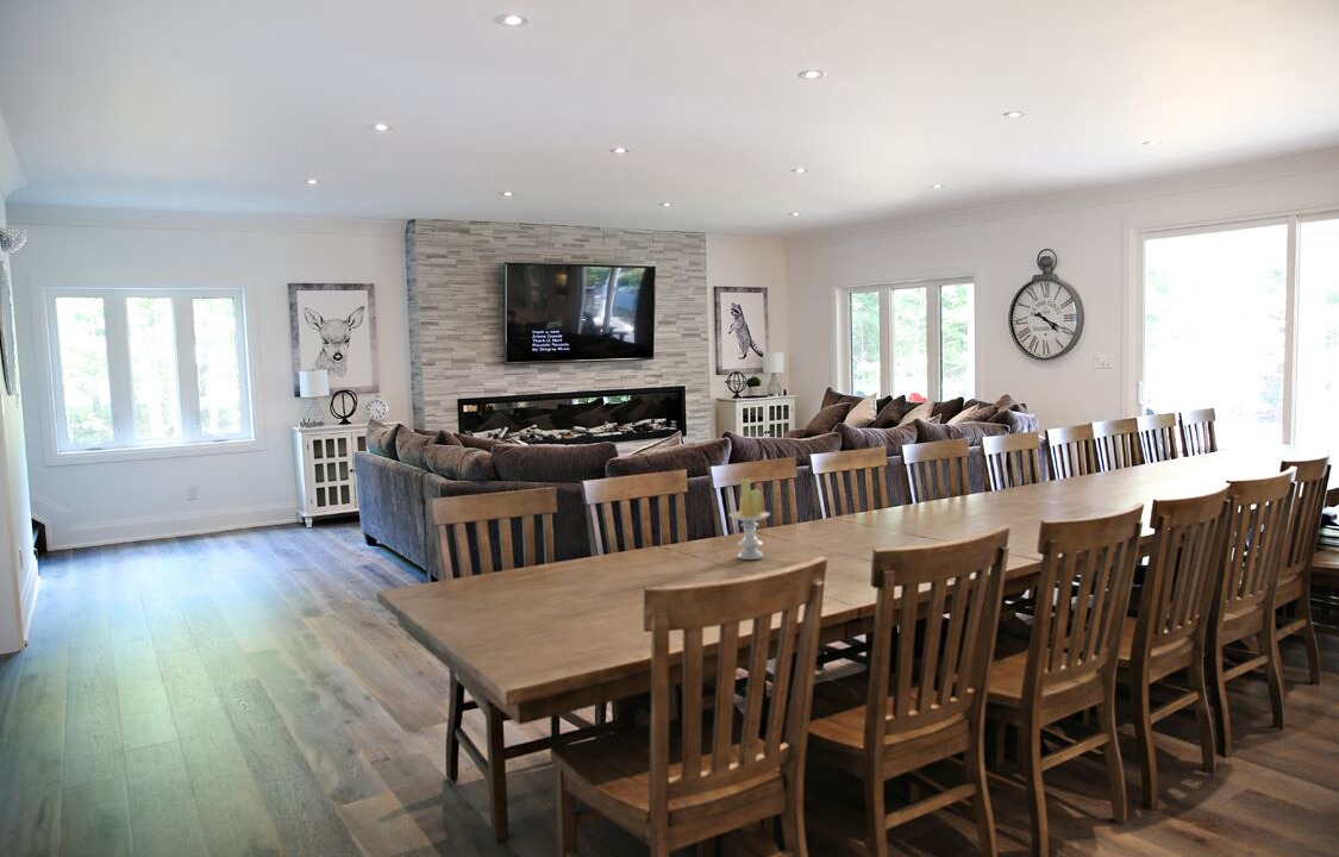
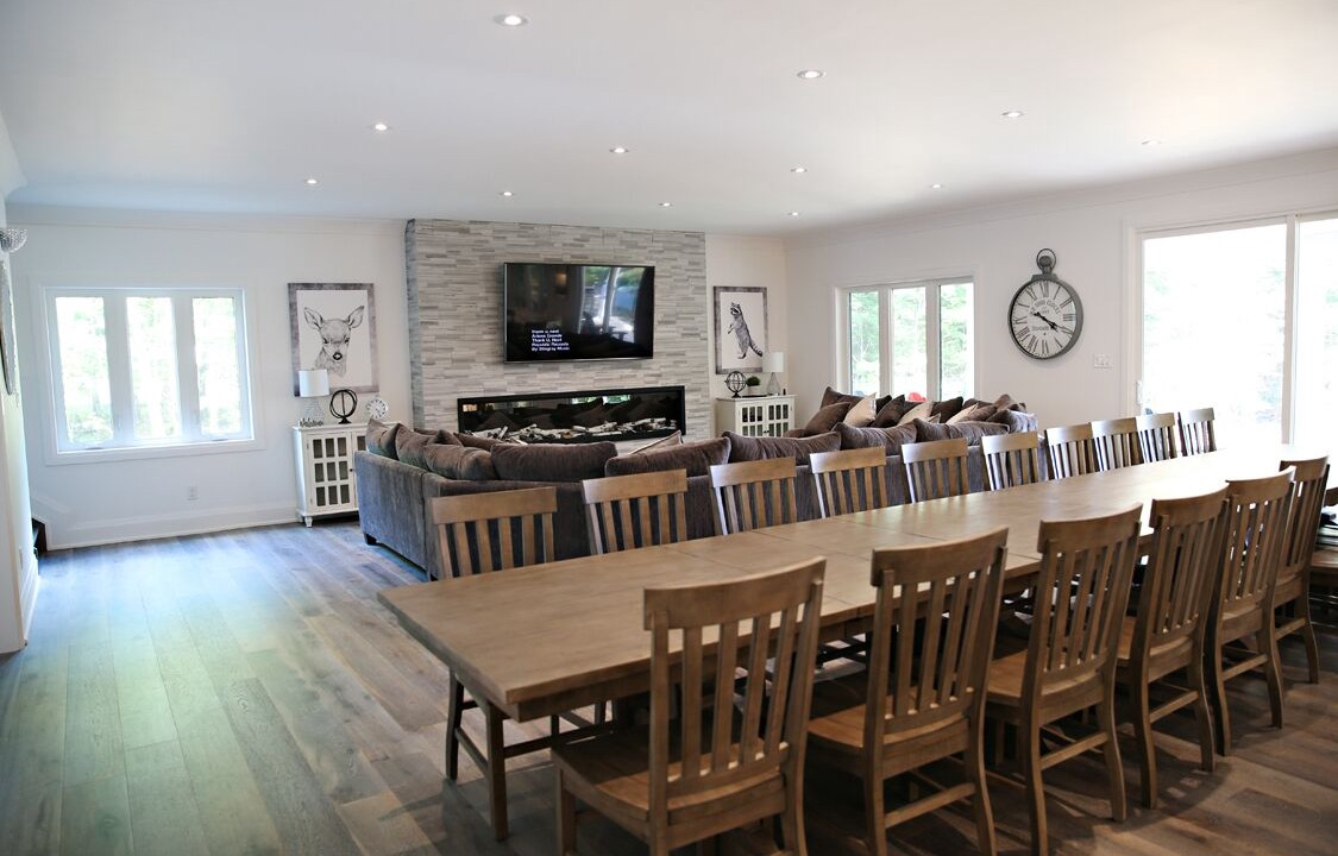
- candle (749, 517)
